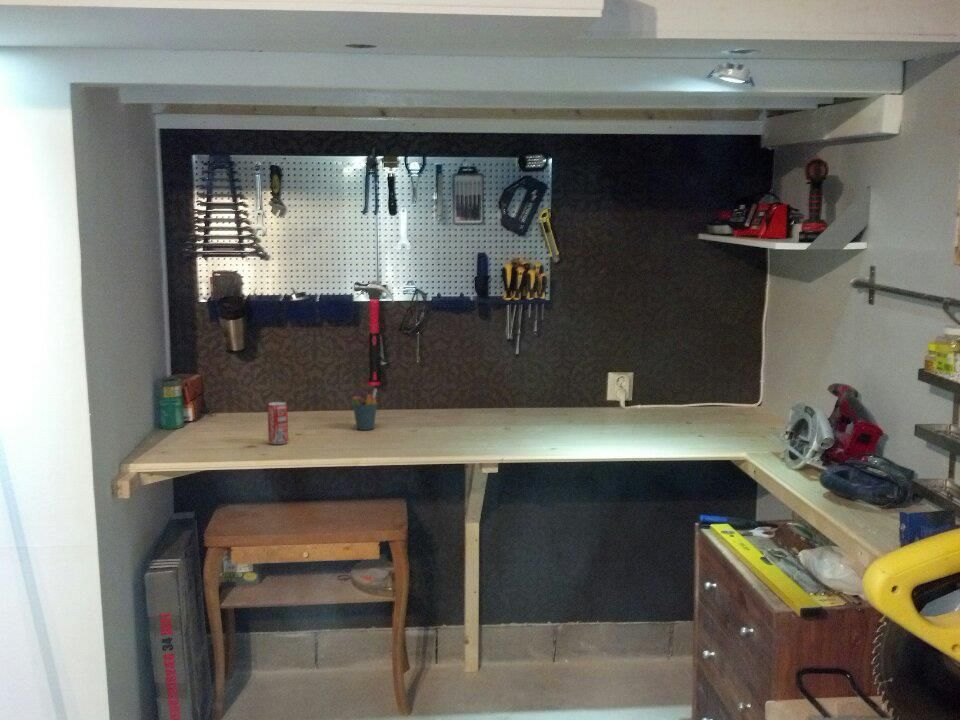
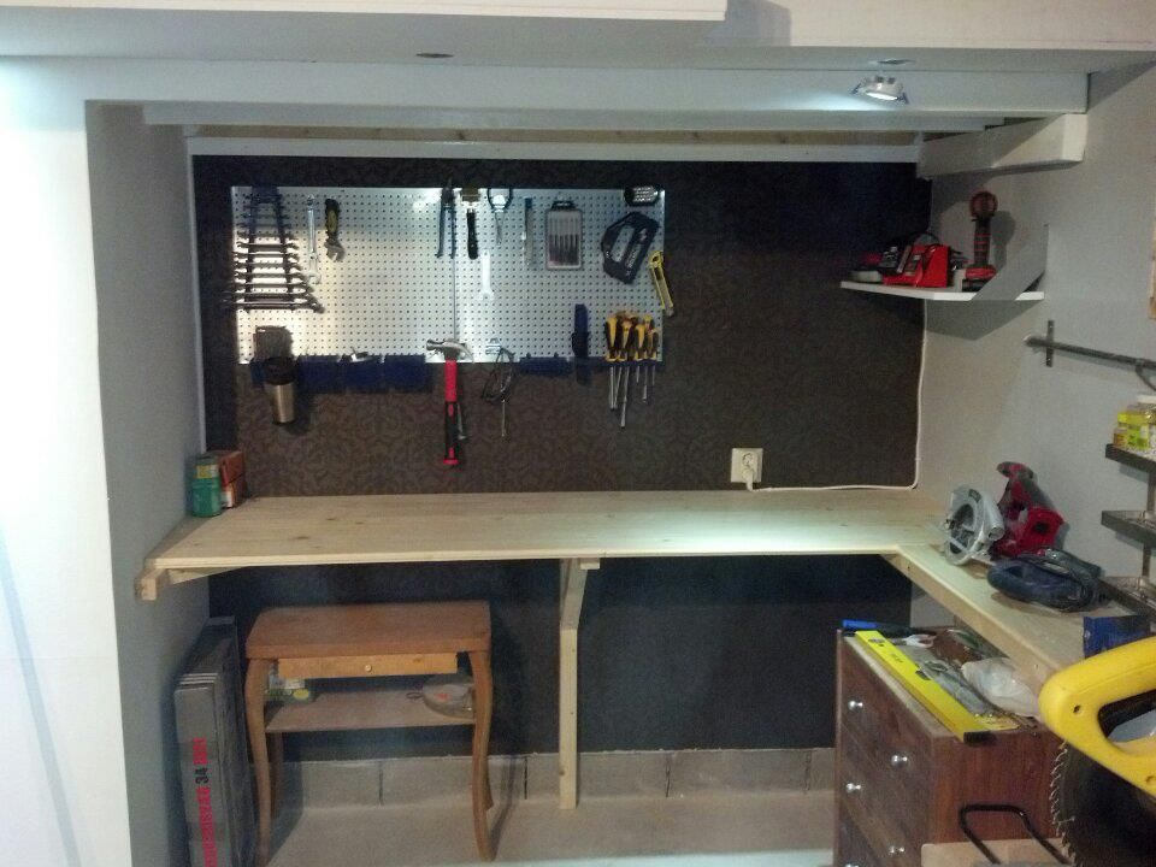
- pen holder (365, 409)
- beverage can (277, 423)
